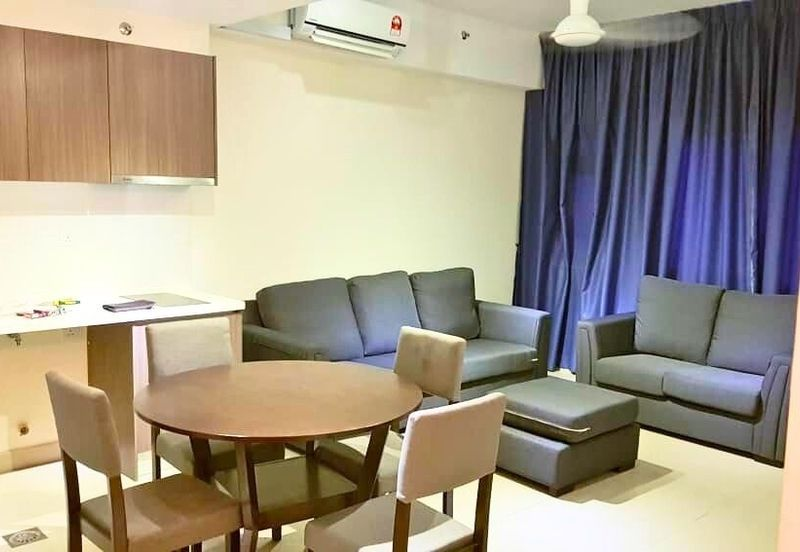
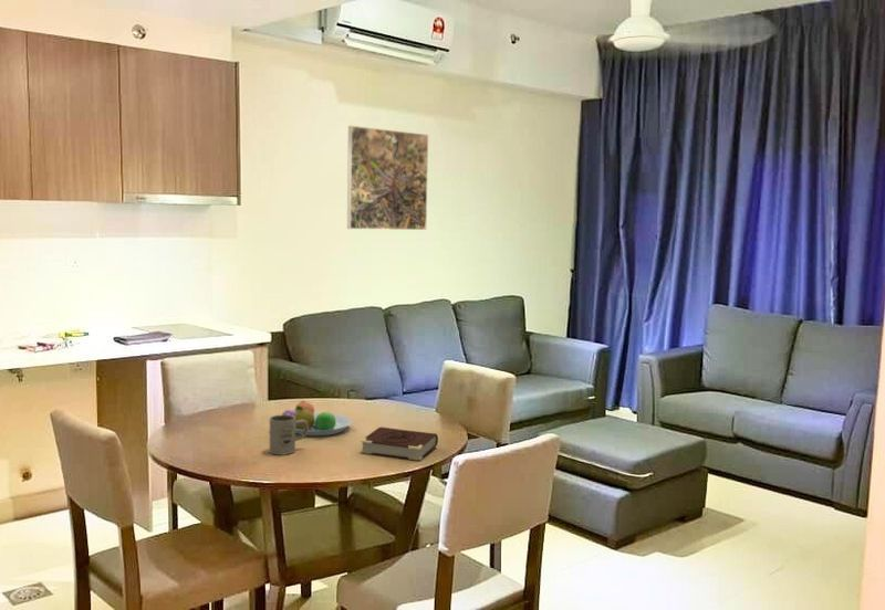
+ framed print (388, 180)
+ book (399, 442)
+ mug (289, 433)
+ fruit bowl (316, 416)
